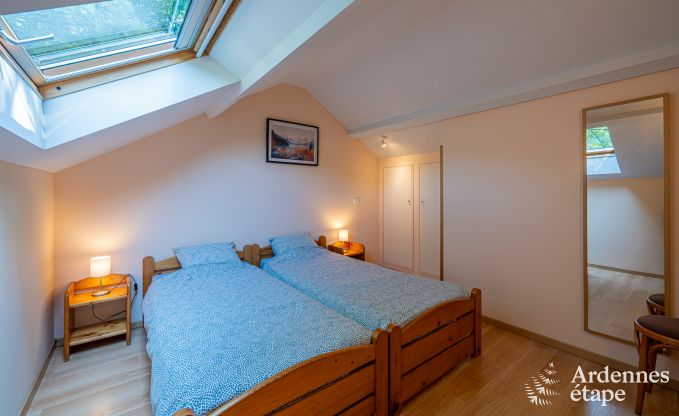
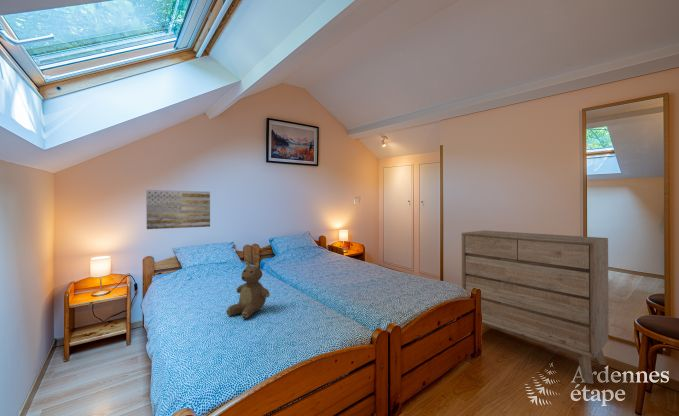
+ teddy bear (247, 287)
+ wall art (180, 209)
+ dresser (527, 291)
